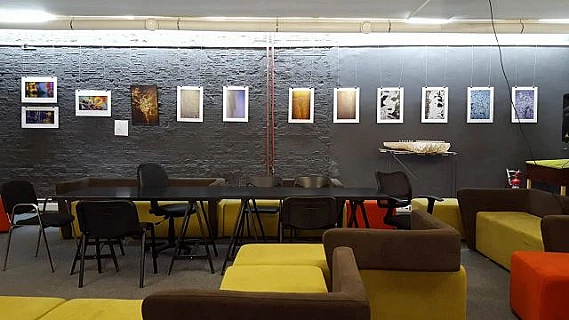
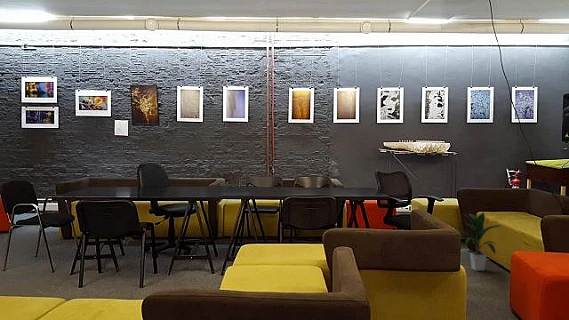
+ indoor plant (476, 239)
